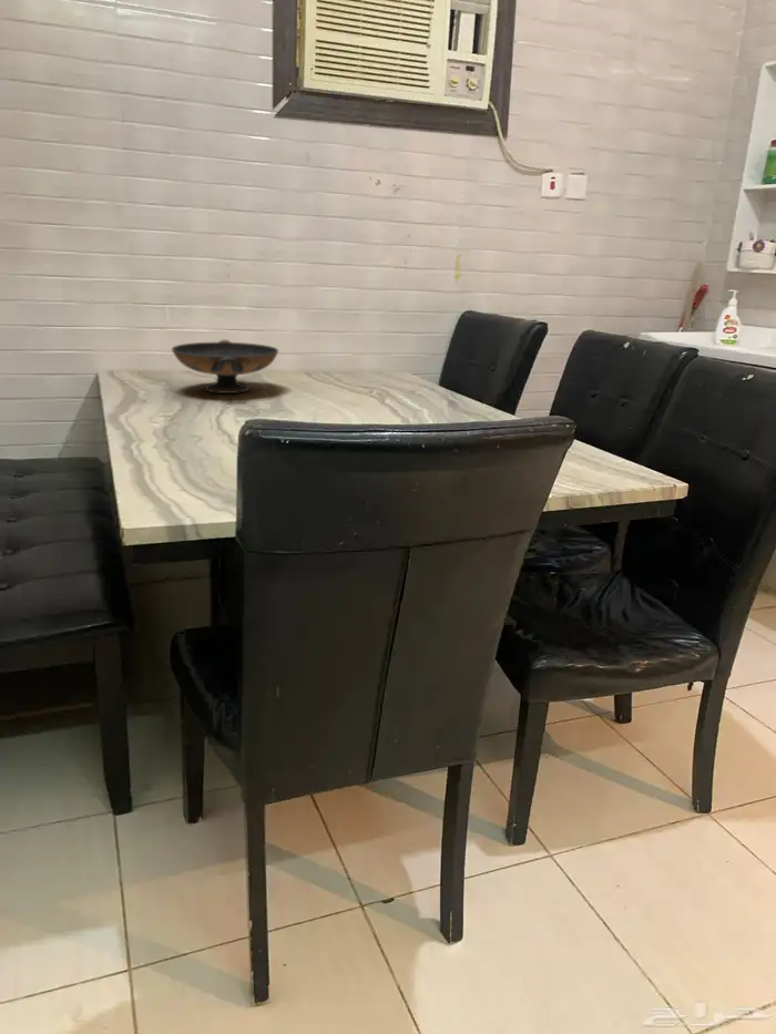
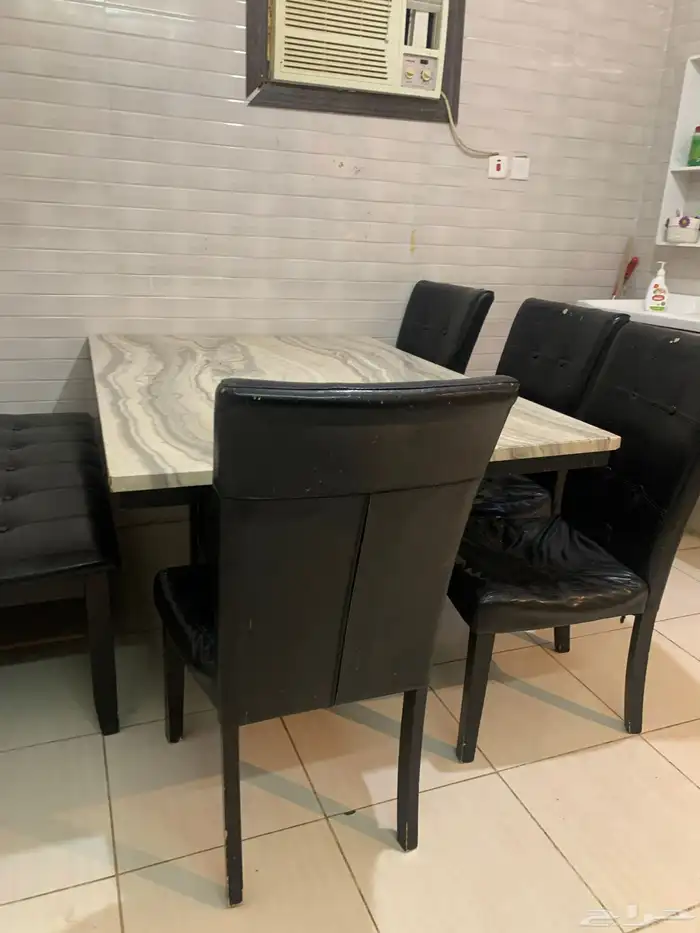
- decorative bowl (226, 368)
